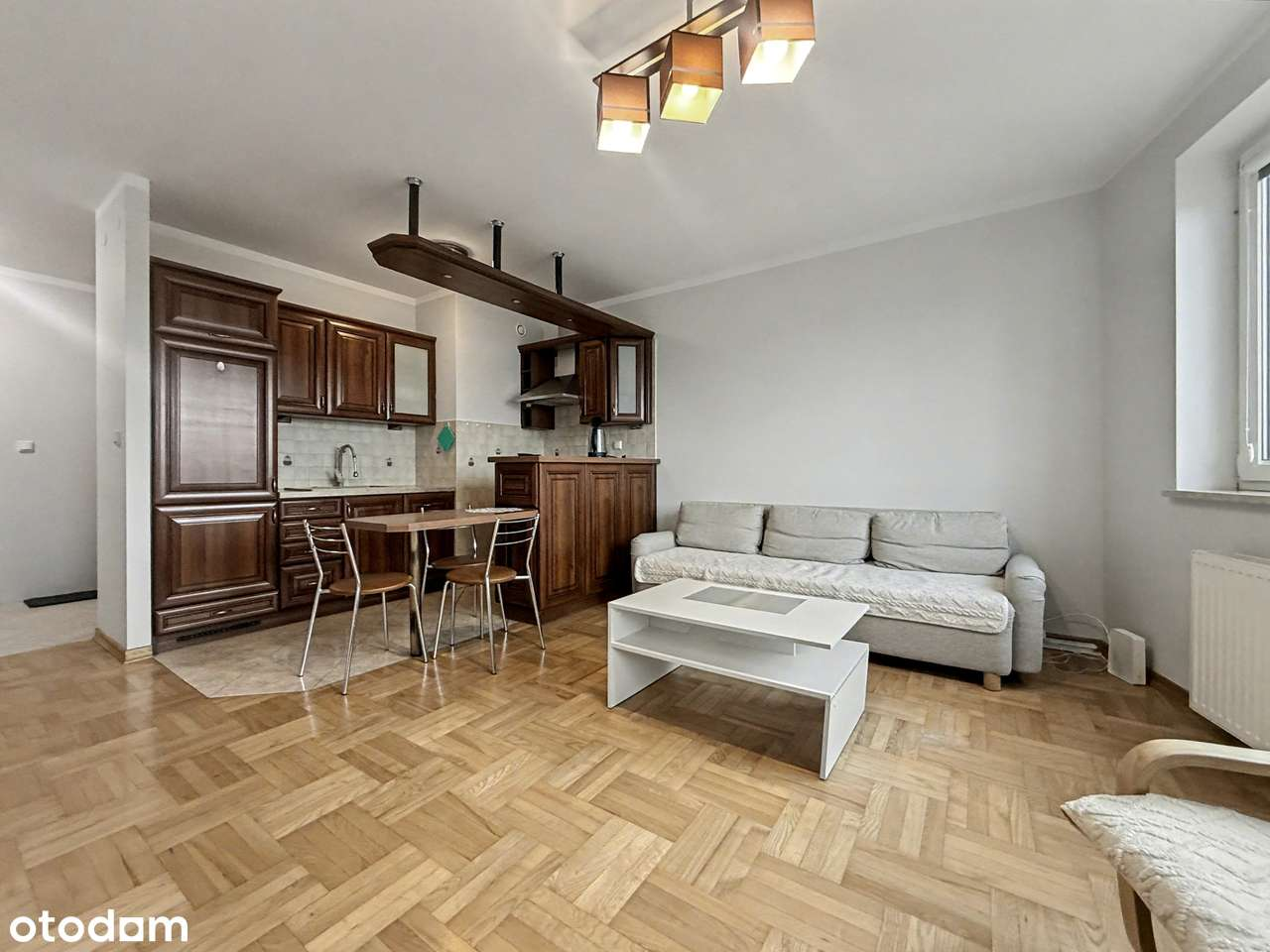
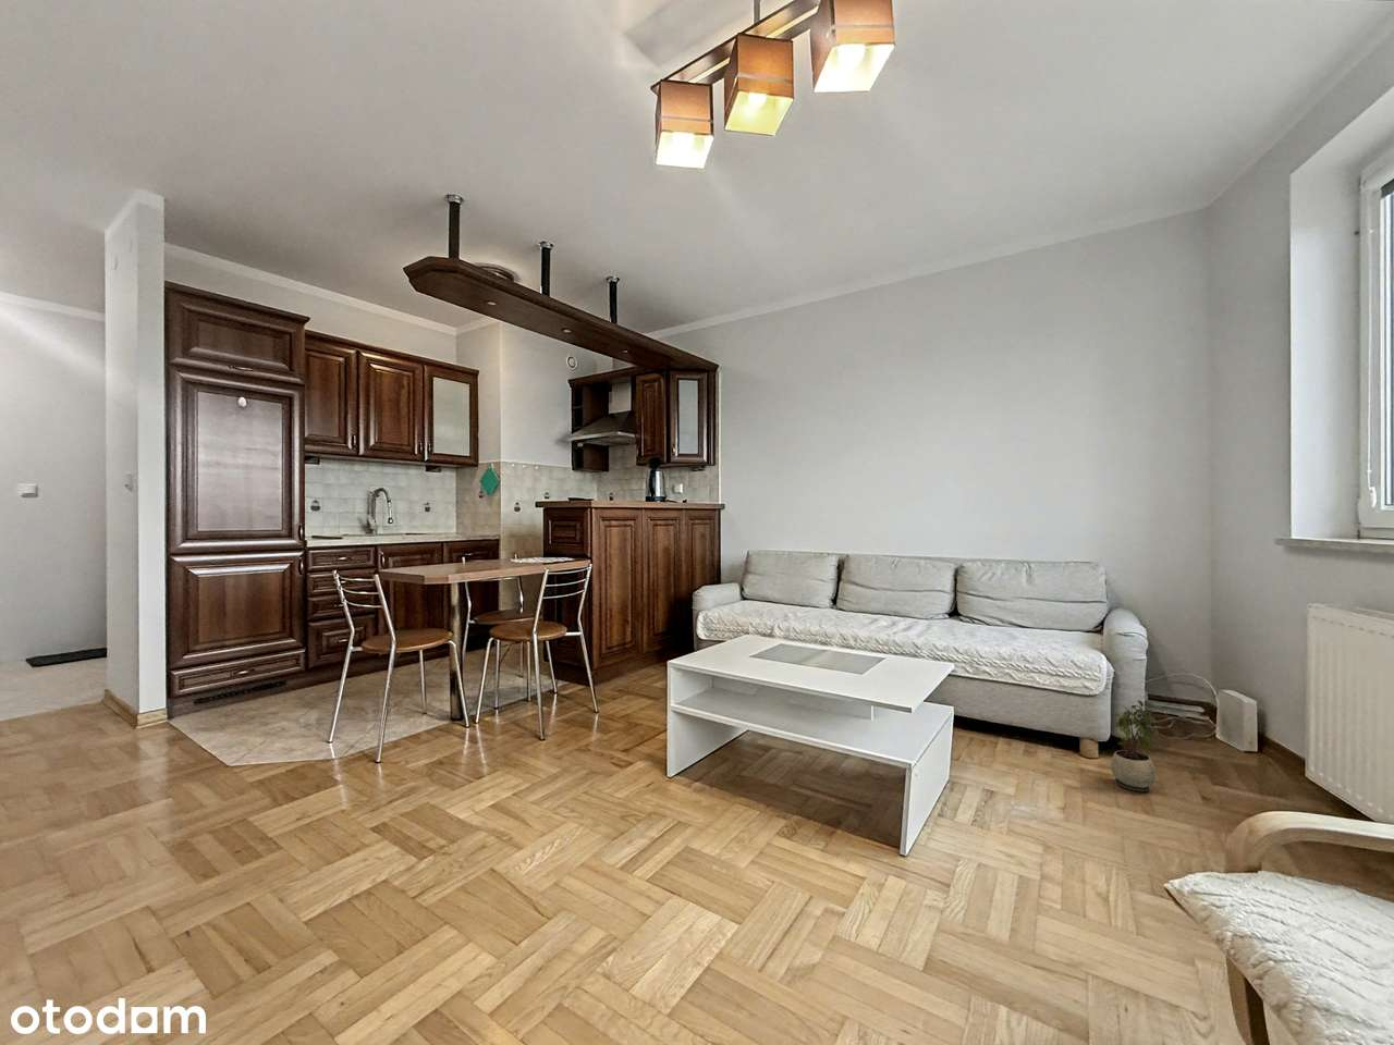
+ potted plant (1129, 740)
